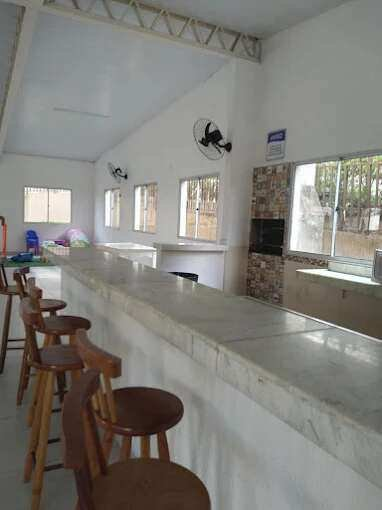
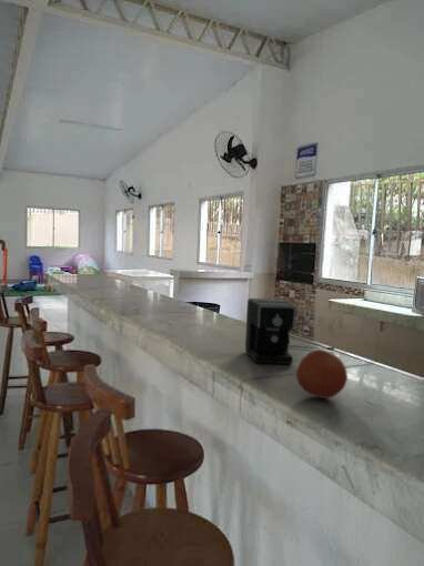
+ coffee maker (293, 327)
+ fruit (321, 373)
